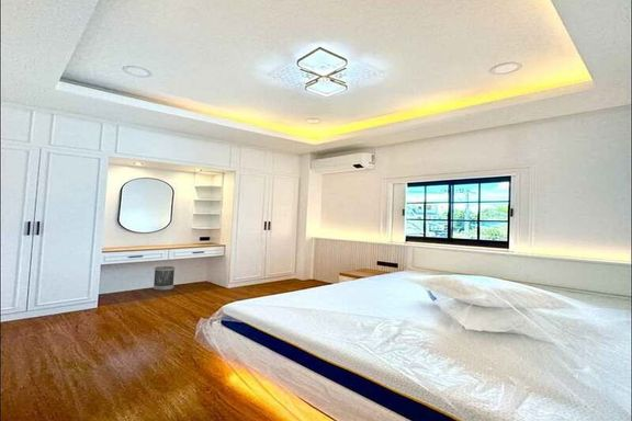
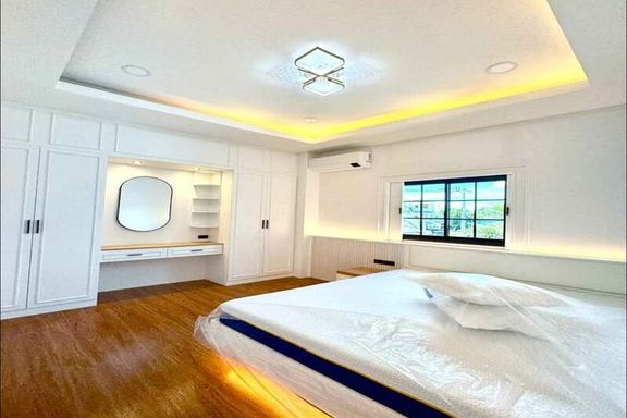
- wastebasket (163, 277)
